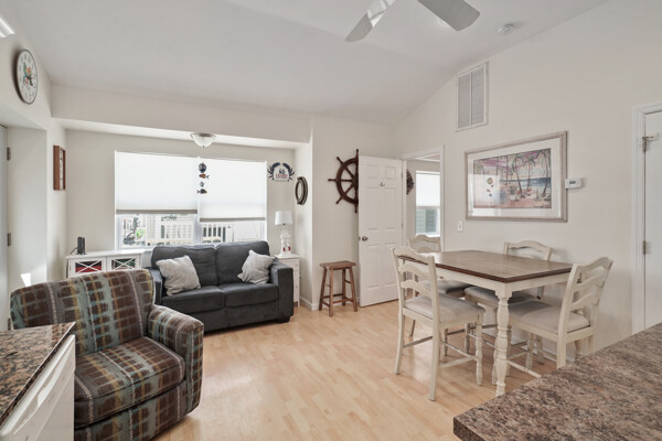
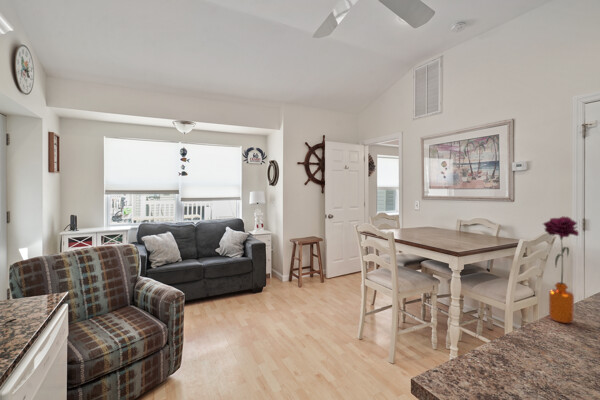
+ flower (562, 268)
